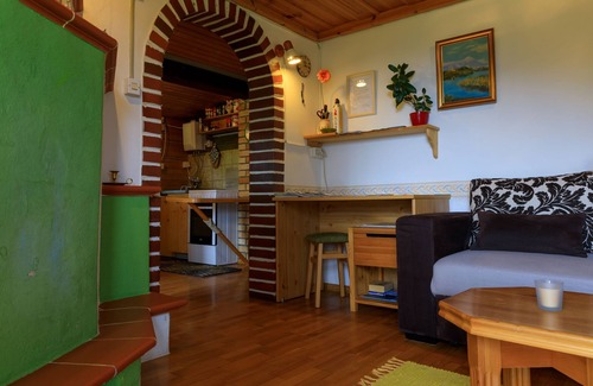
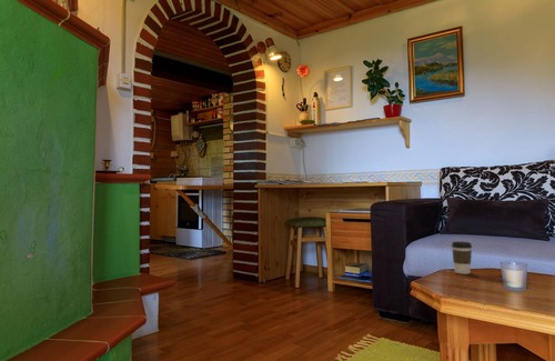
+ coffee cup (462, 257)
